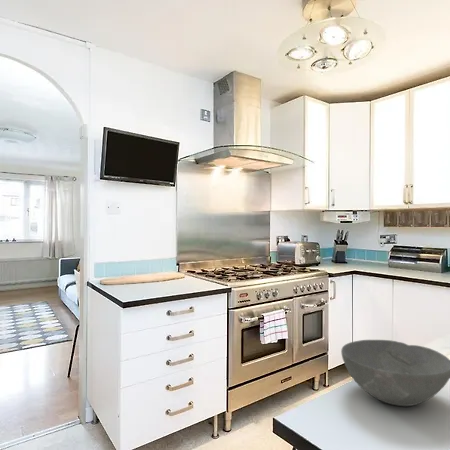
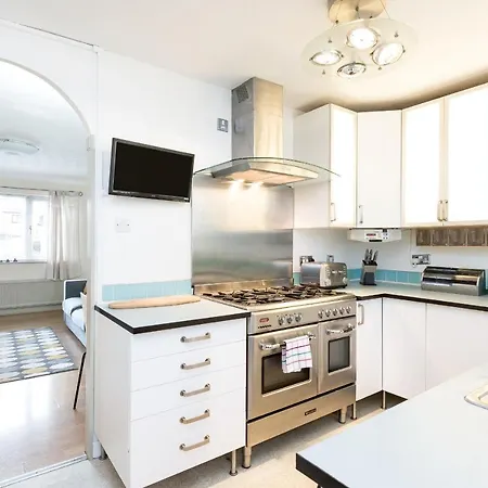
- bowl (393, 374)
